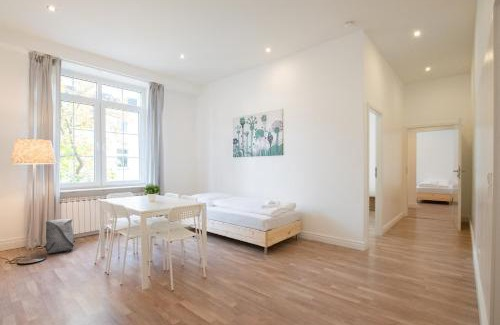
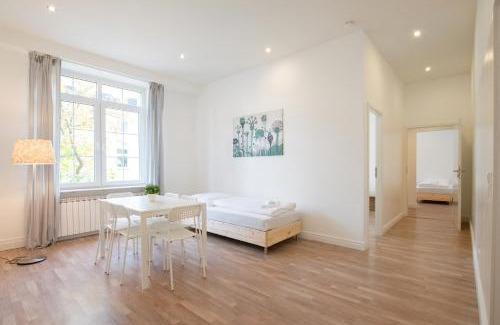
- backpack (59, 234)
